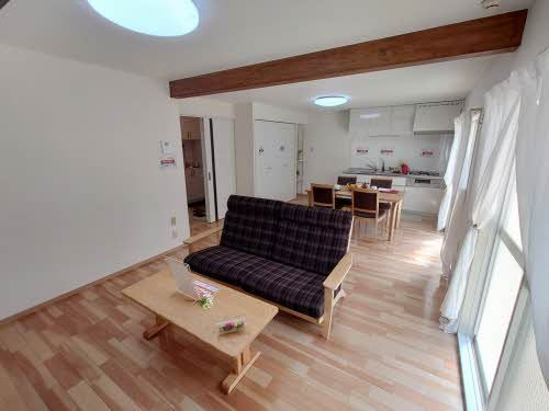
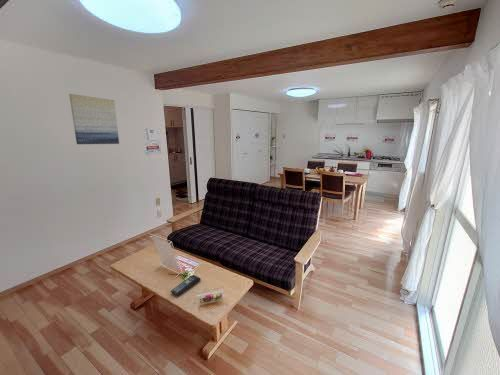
+ remote control (186, 284)
+ wall art (96, 121)
